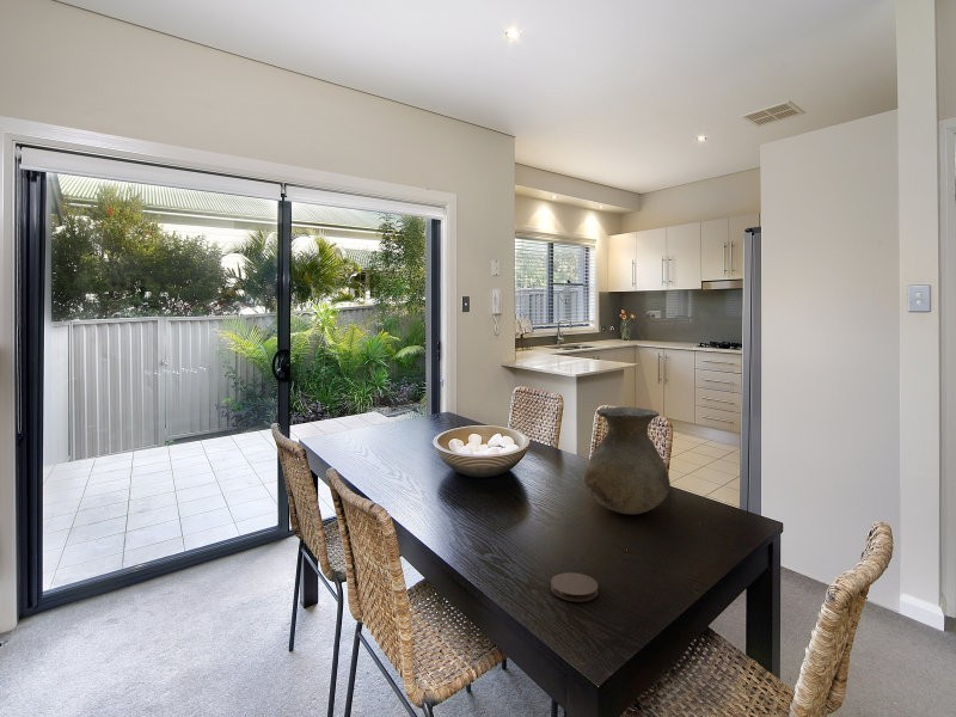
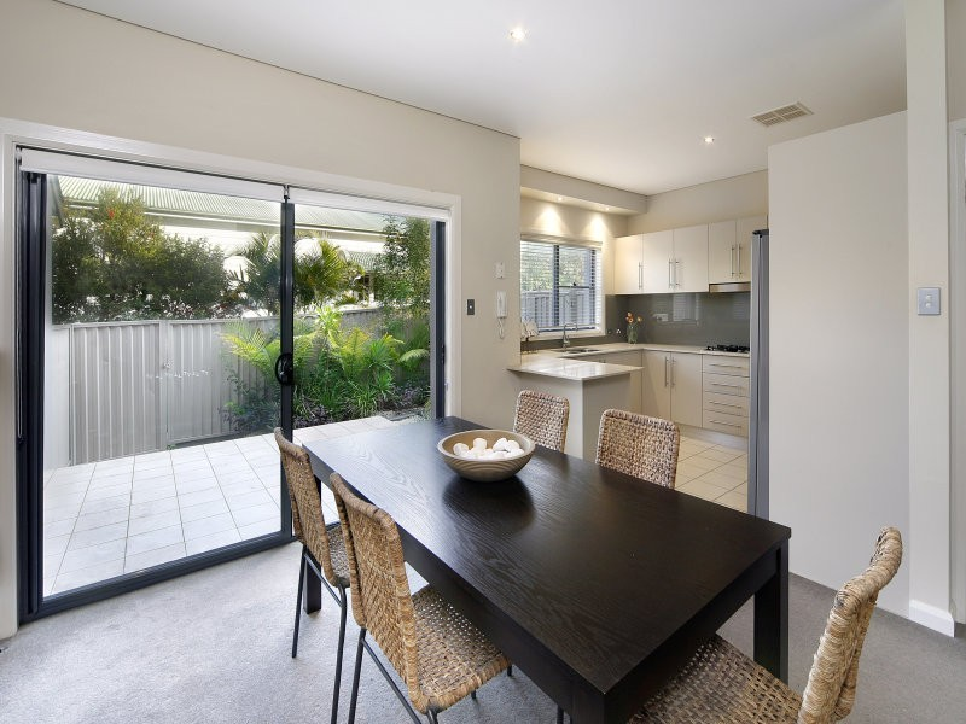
- vase (625, 460)
- coaster (574, 586)
